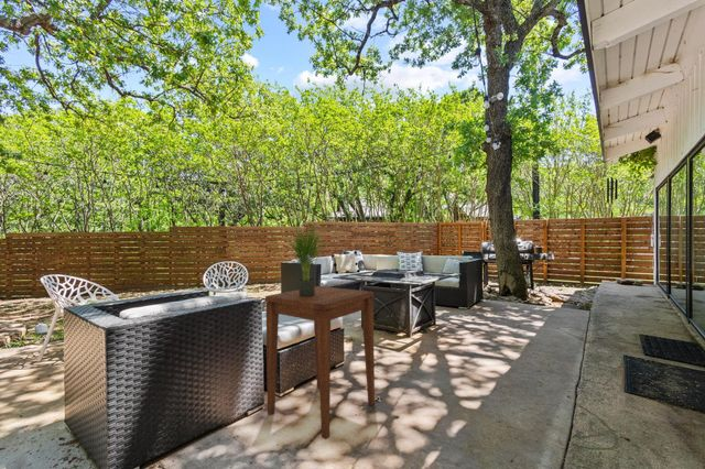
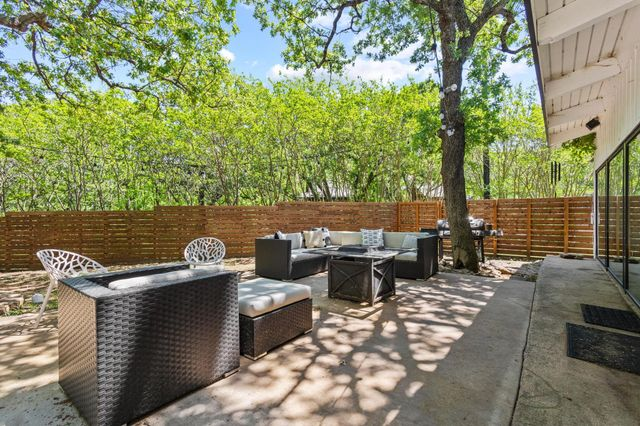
- side table (321, 350)
- potted plant (308, 255)
